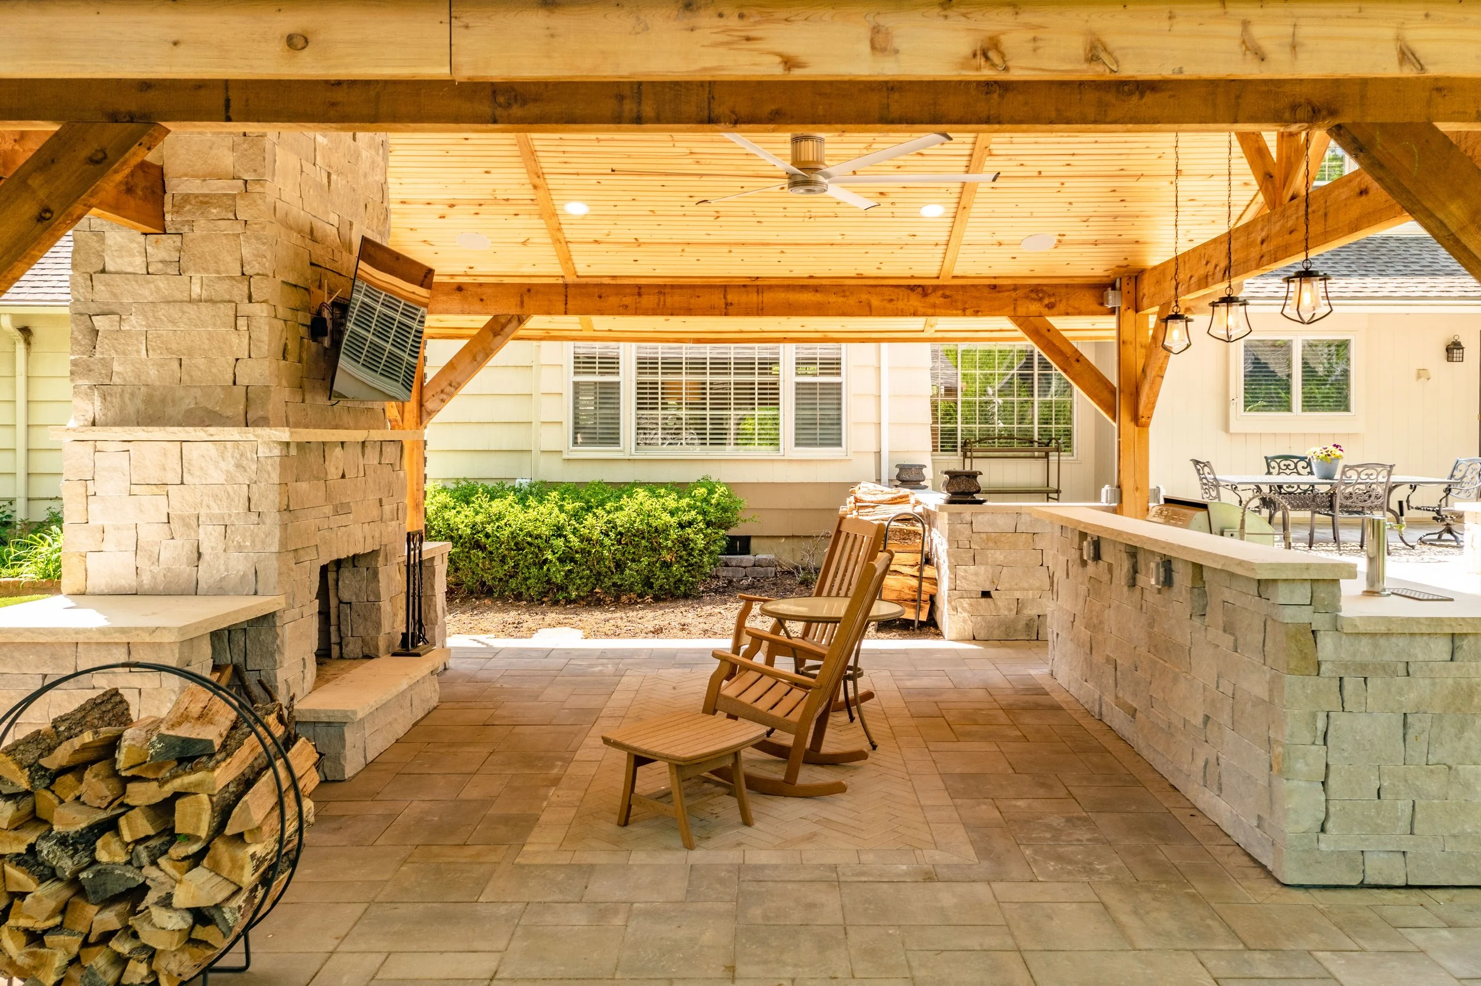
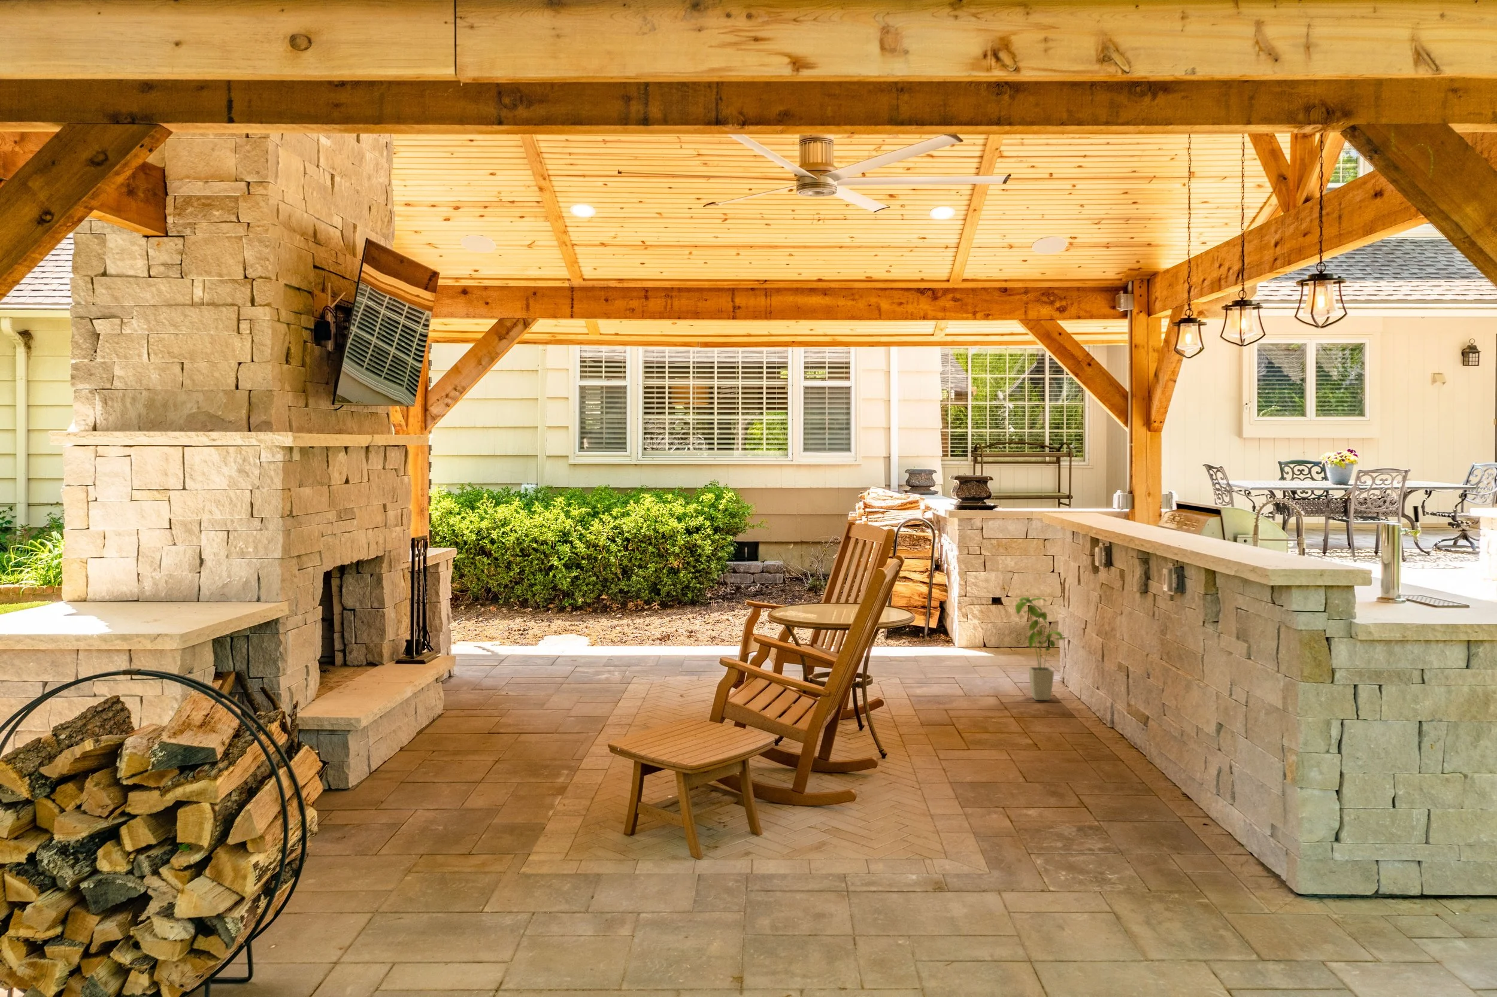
+ house plant (1040, 649)
